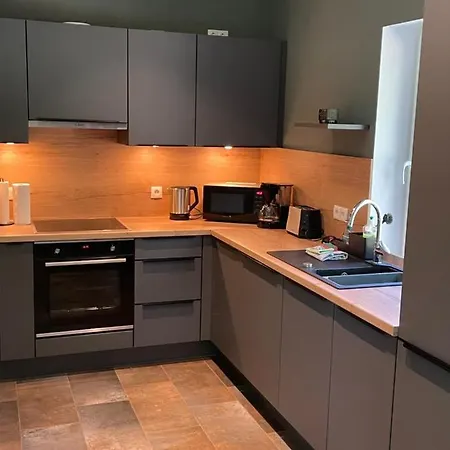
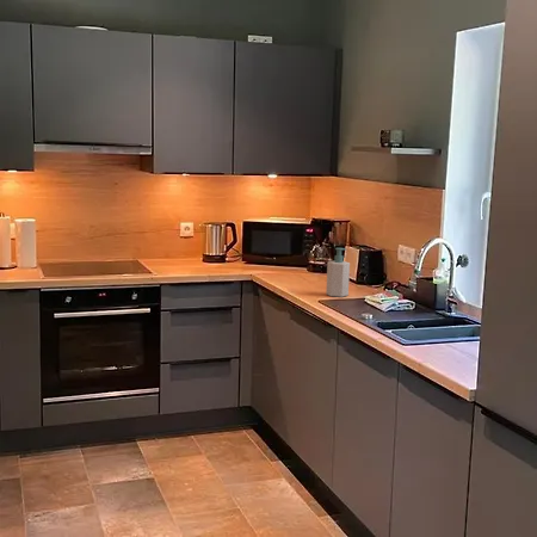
+ soap bottle (338, 271)
